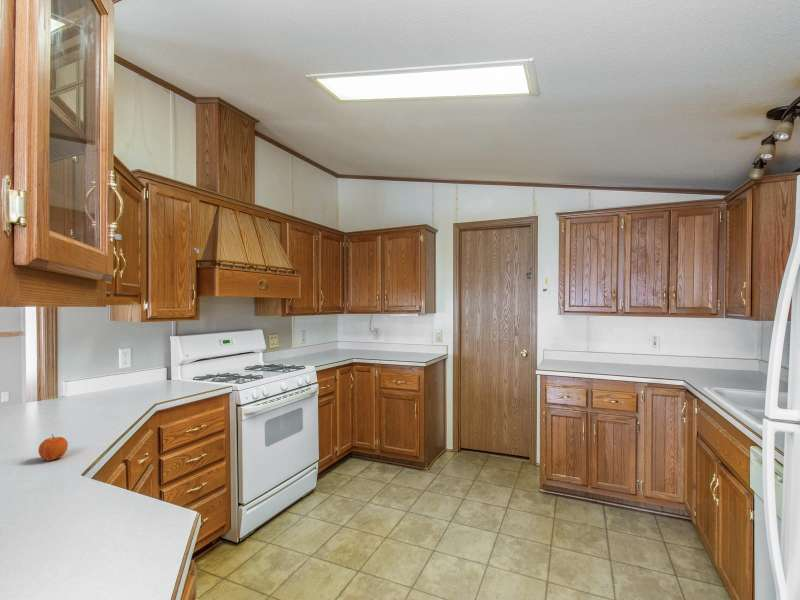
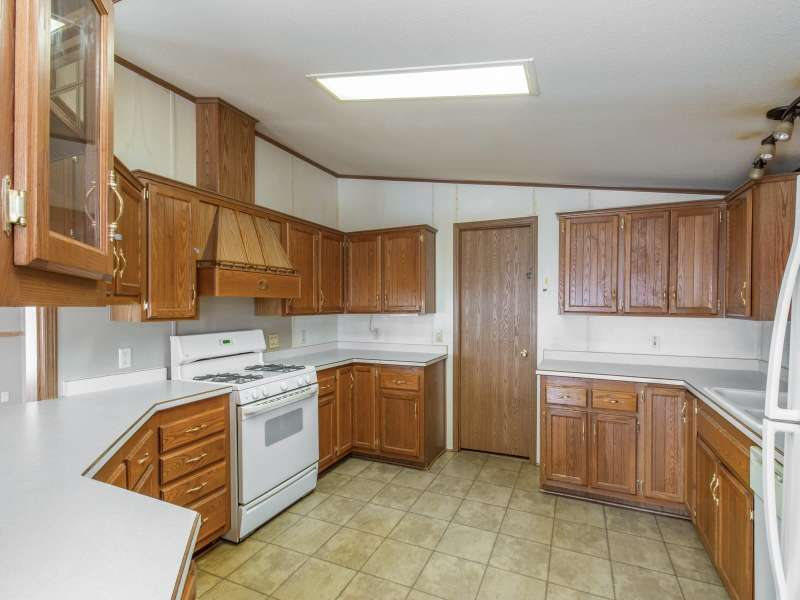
- apple (53, 446)
